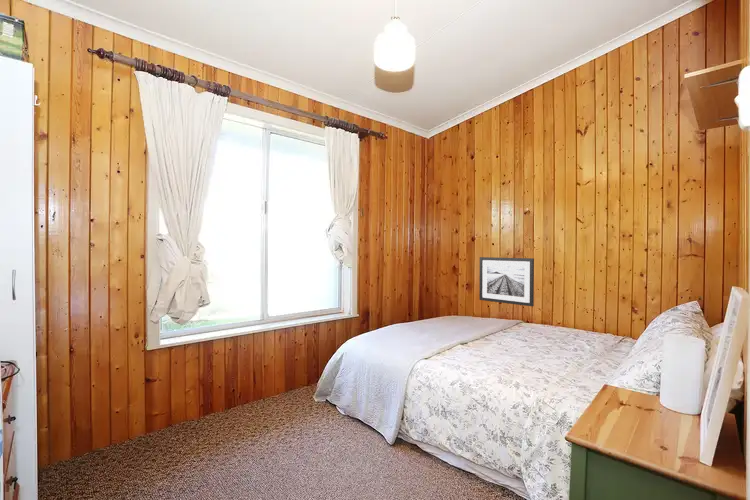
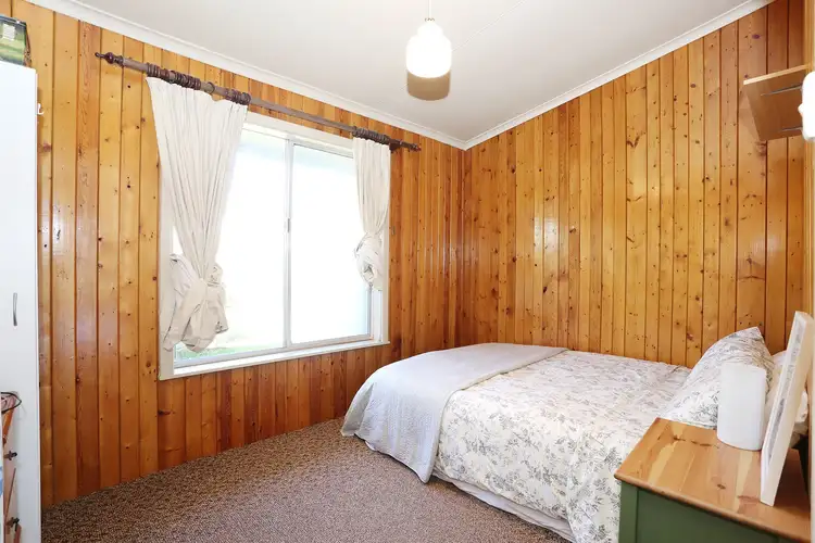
- wall art (505, 280)
